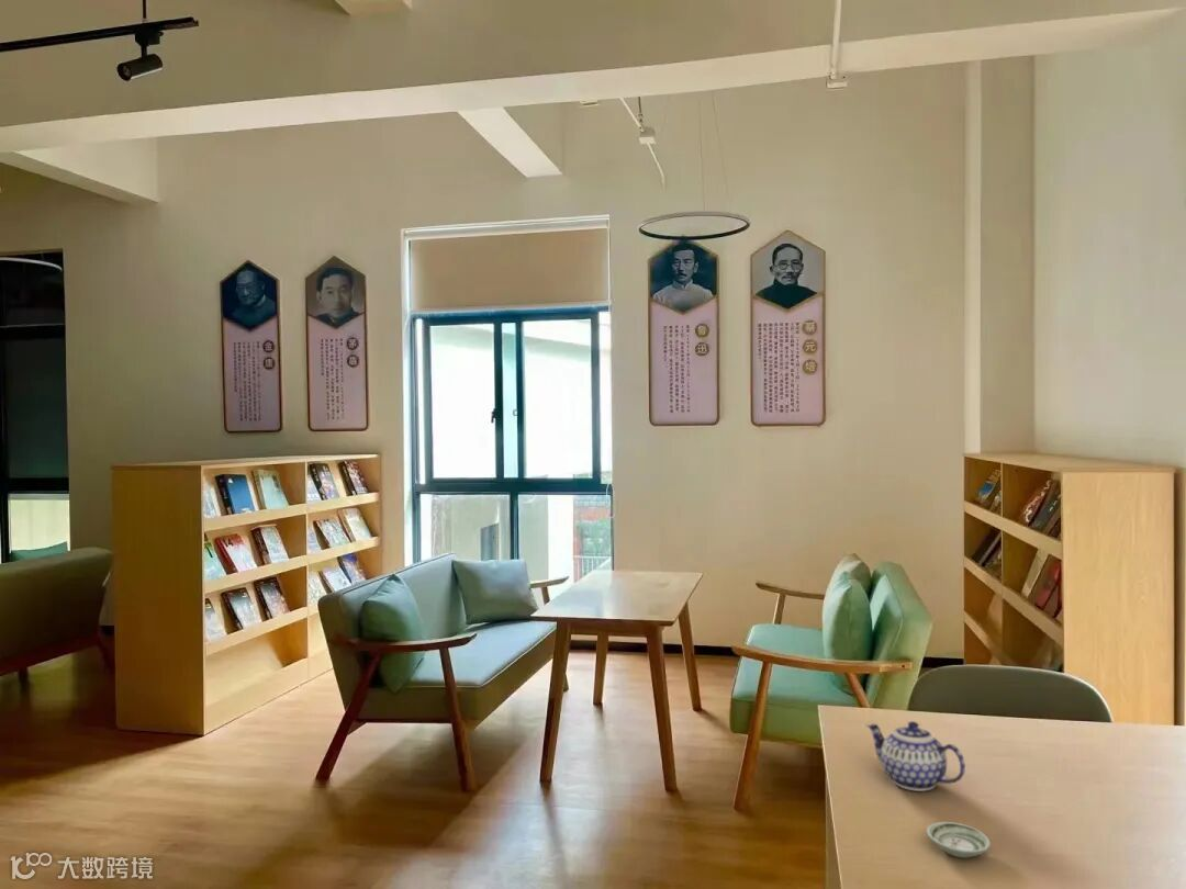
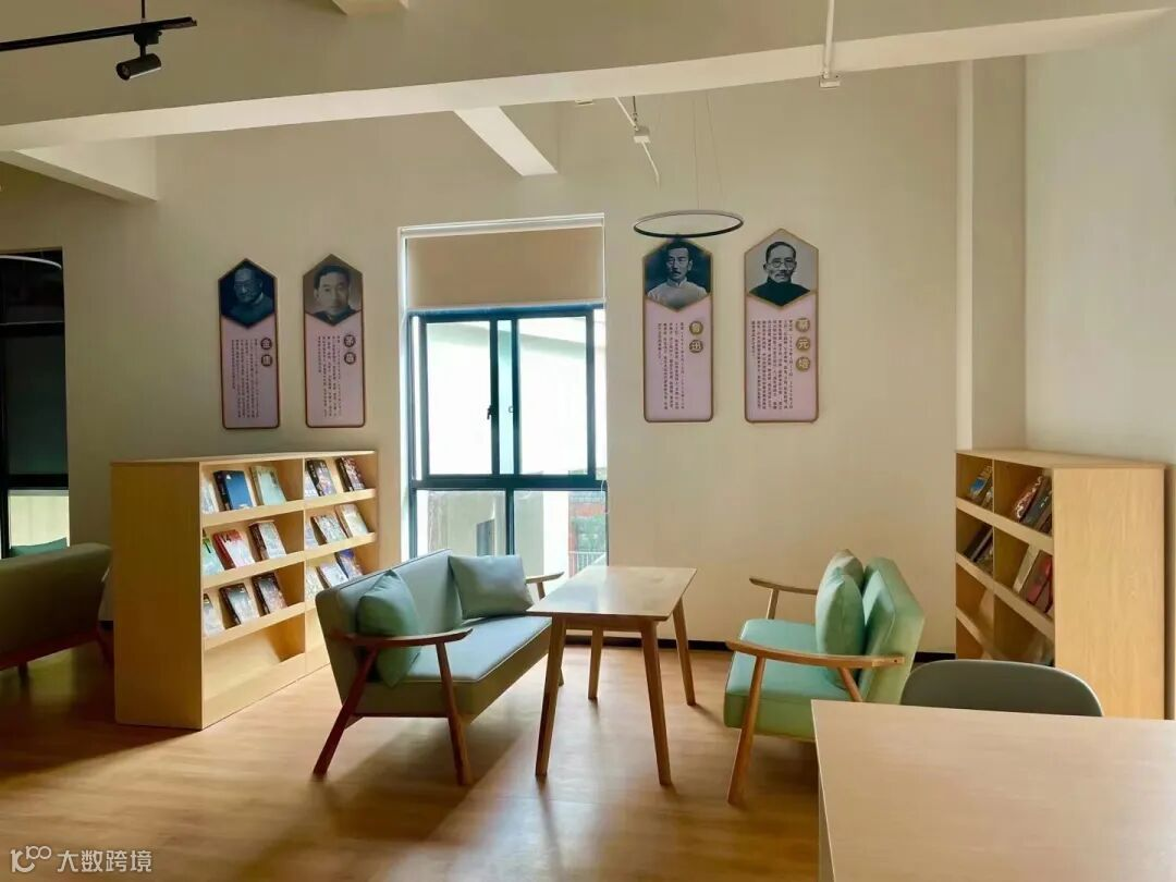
- saucer (958, 842)
- teapot (913, 752)
